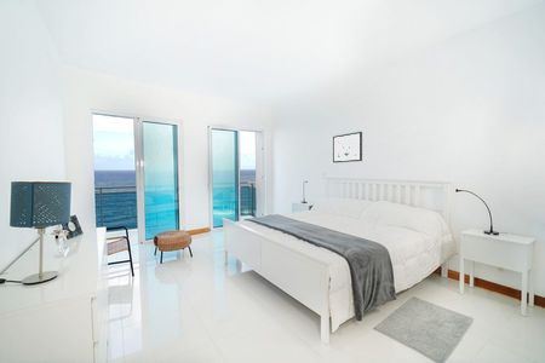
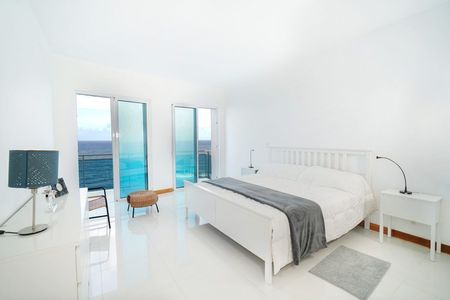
- wall art (346, 148)
